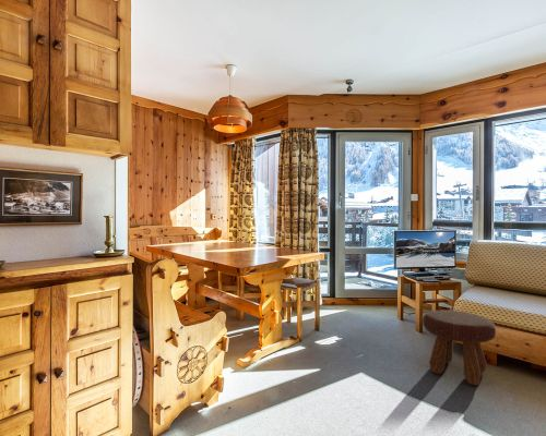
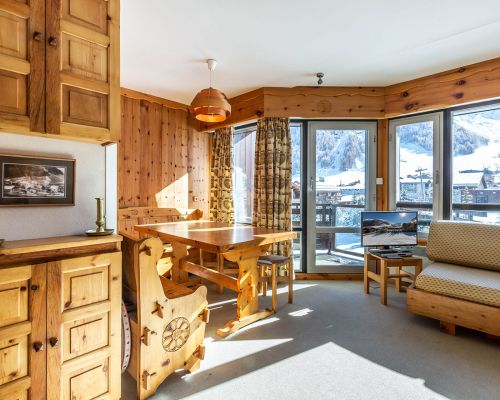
- footstool (460, 341)
